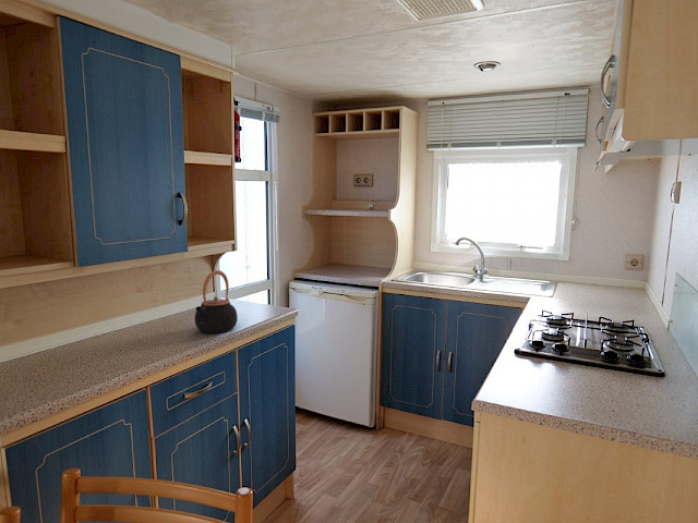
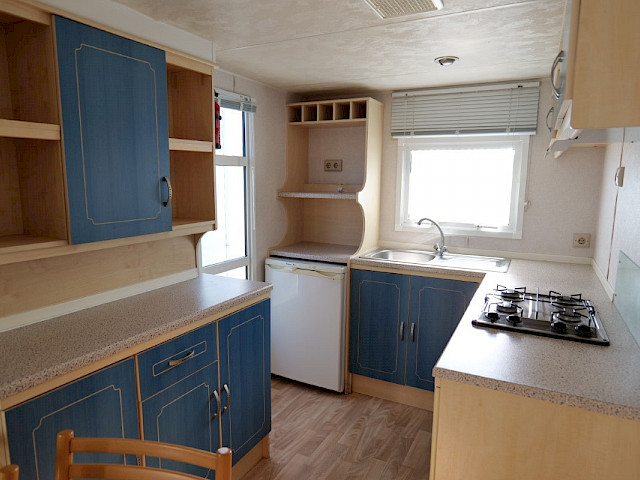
- teapot (213, 301)
